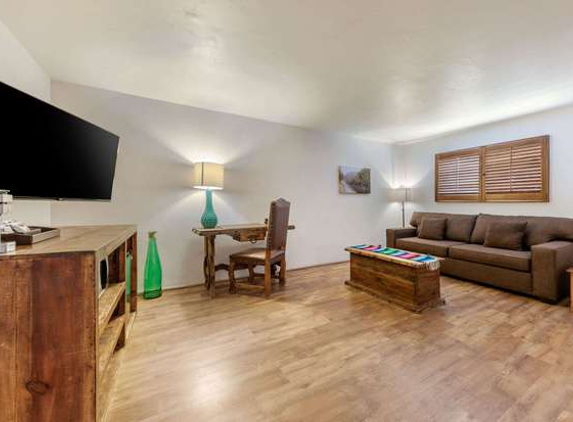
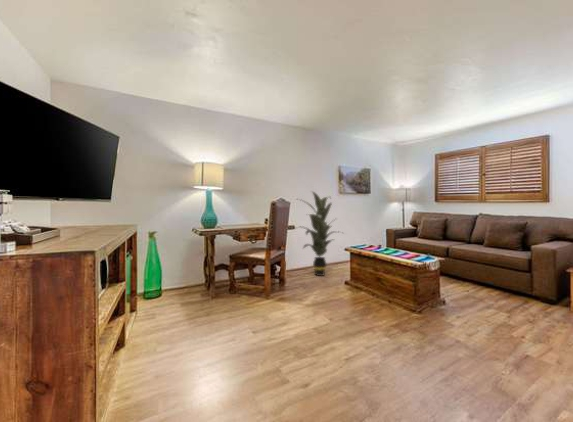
+ indoor plant (316, 233)
